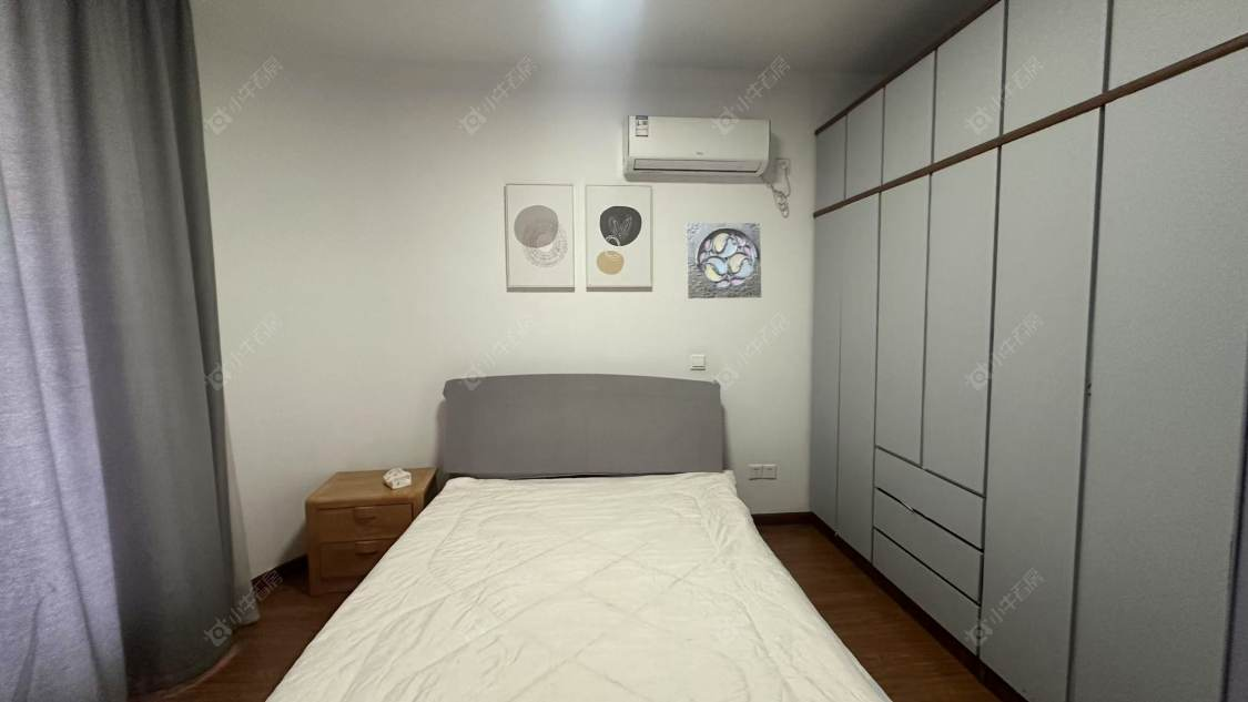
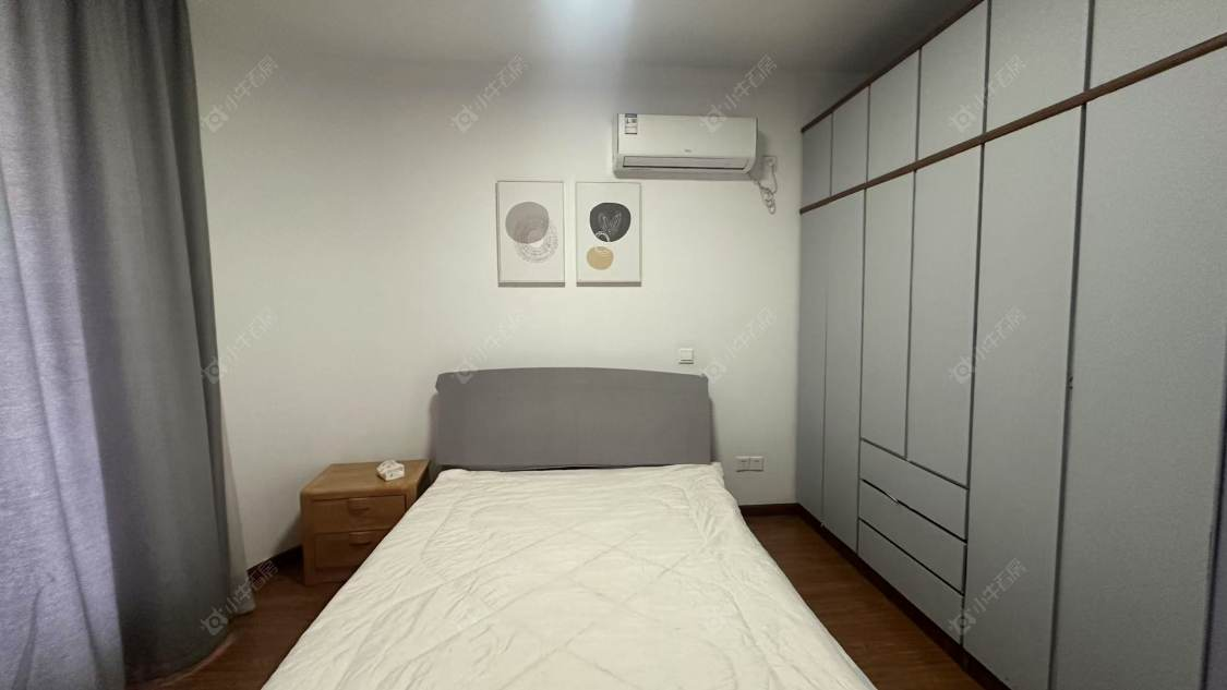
- wall ornament (723, 261)
